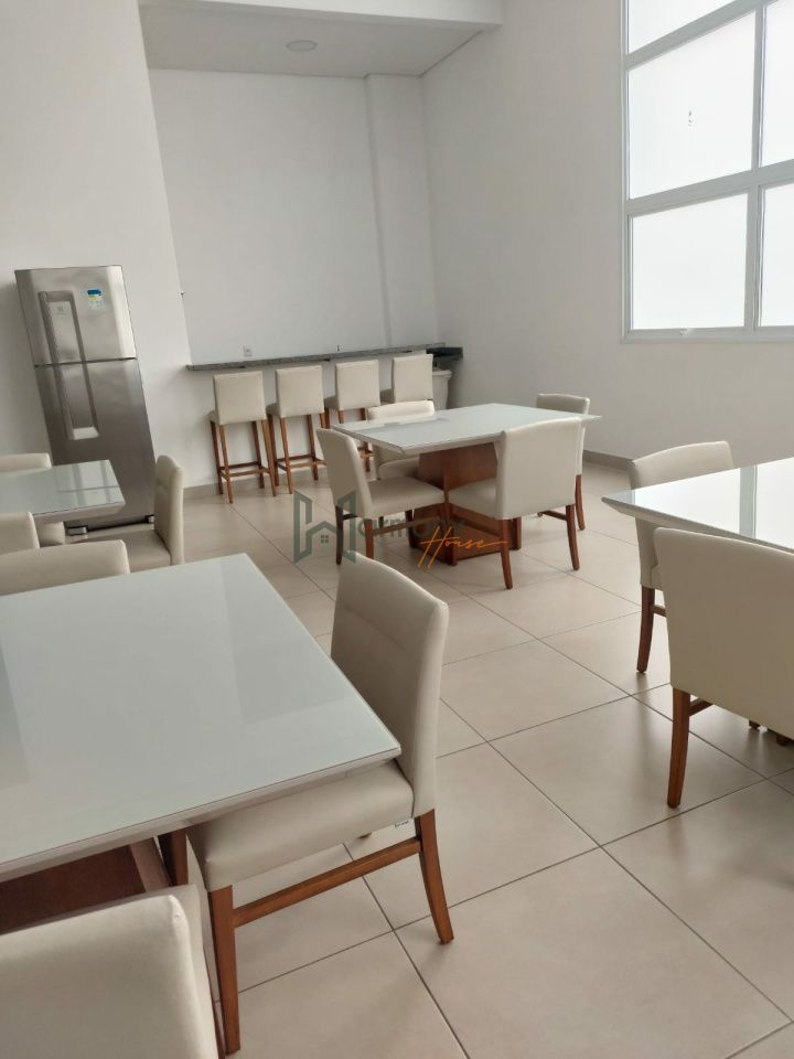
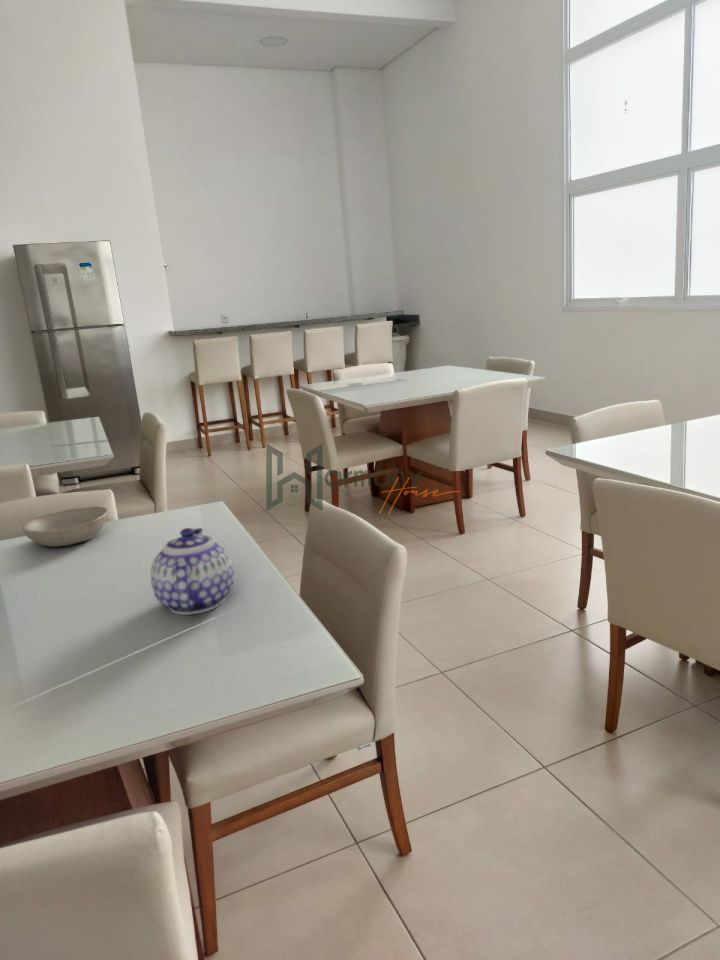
+ bowl (67, 528)
+ teapot (191, 566)
